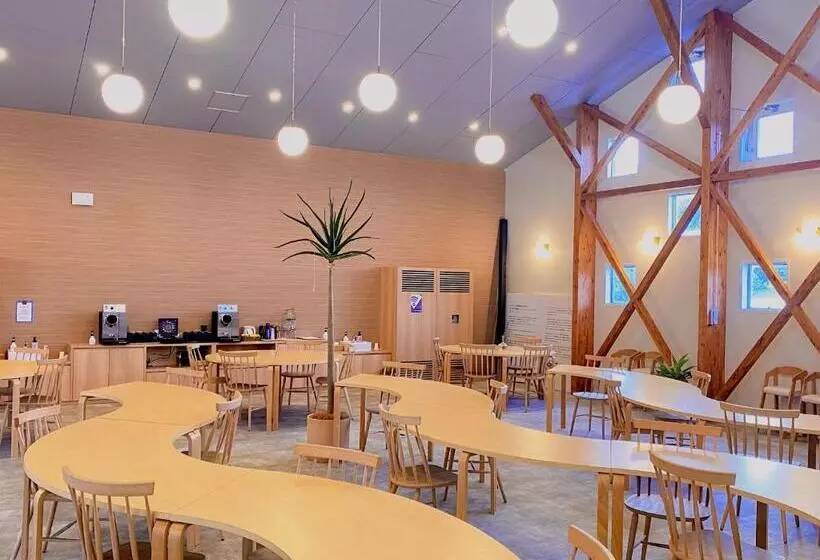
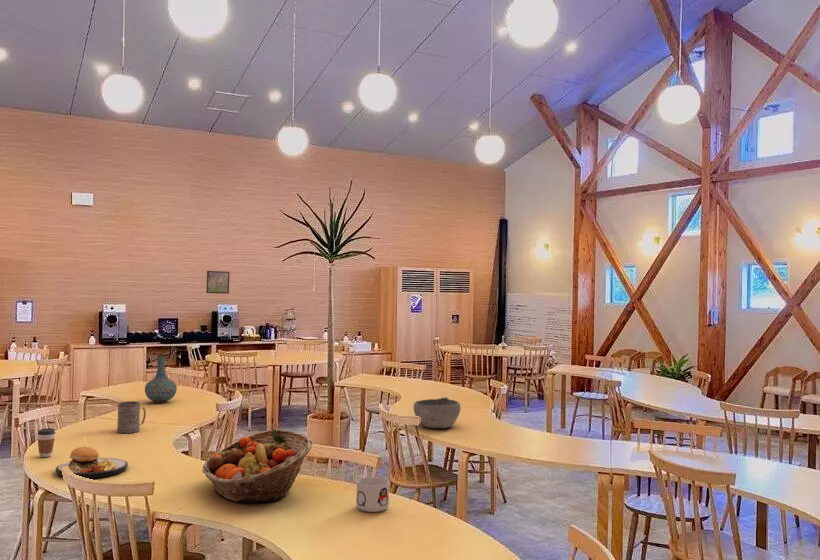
+ mug (374, 492)
+ mug (131, 416)
+ fruit basket (258, 463)
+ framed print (218, 282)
+ coffee cup (46, 442)
+ plate (93, 453)
+ vase (161, 379)
+ bowl (436, 412)
